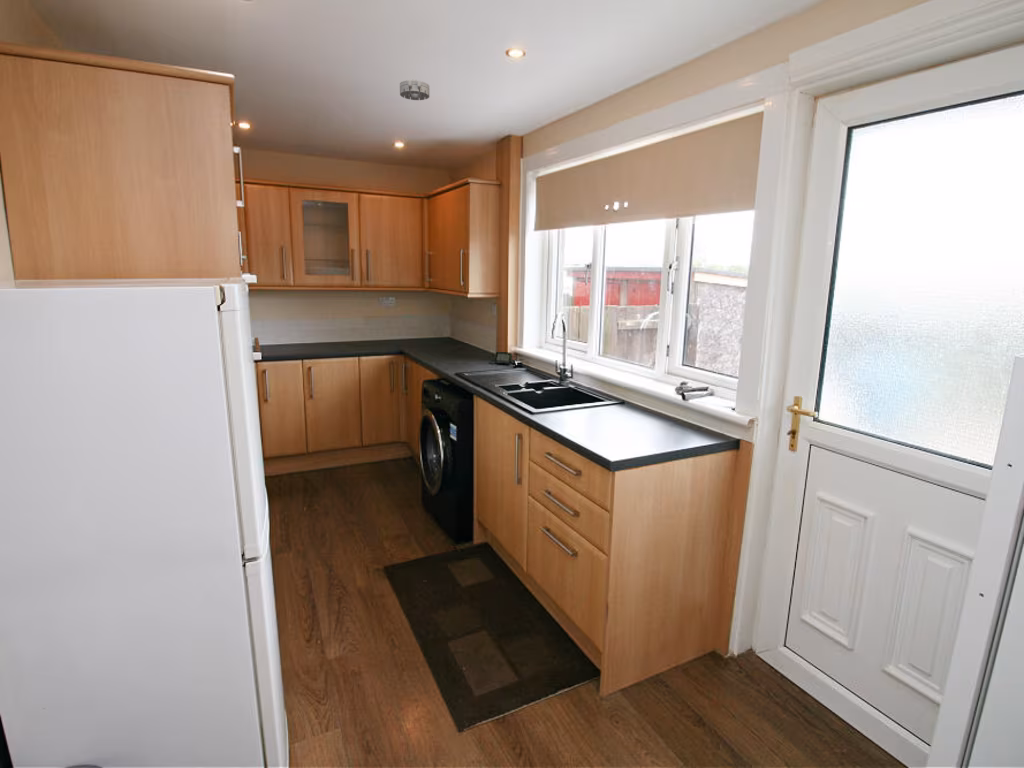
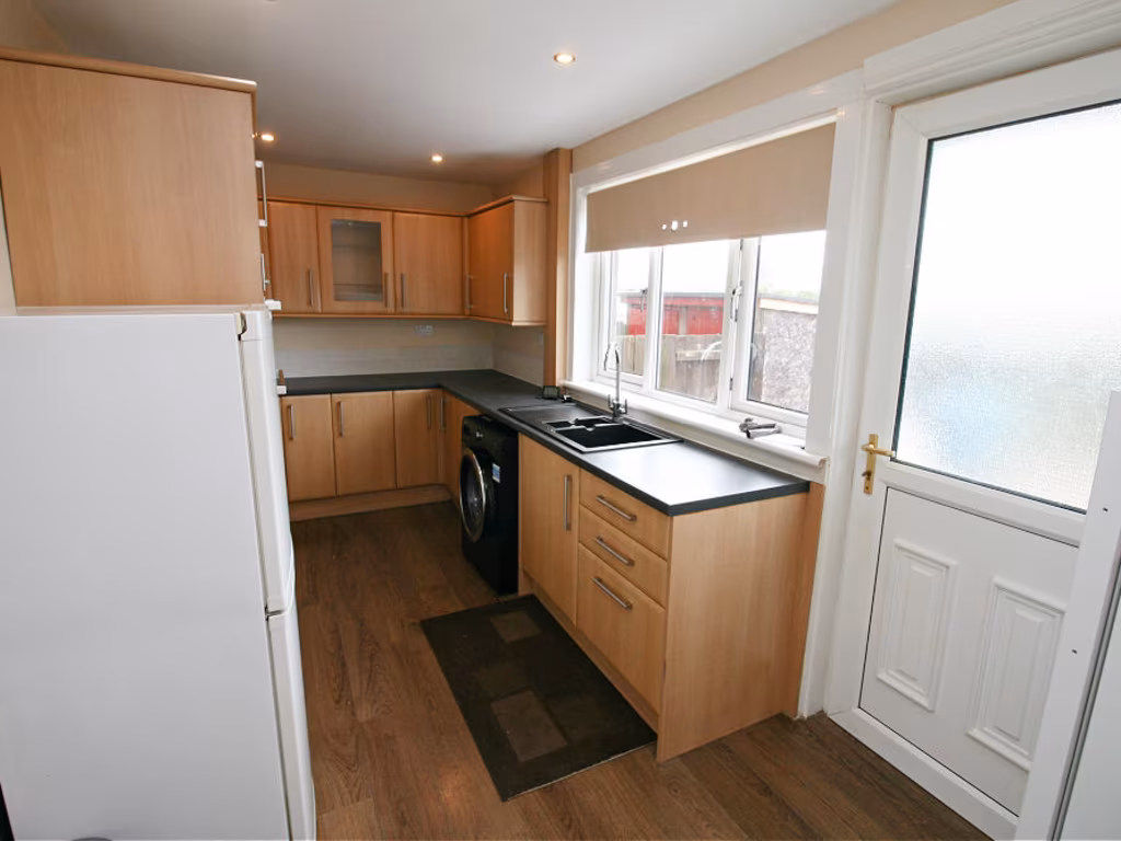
- smoke detector (414, 89)
